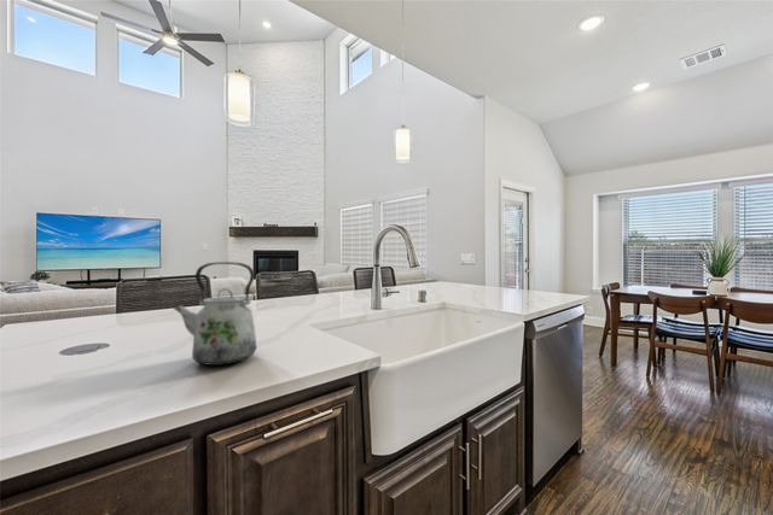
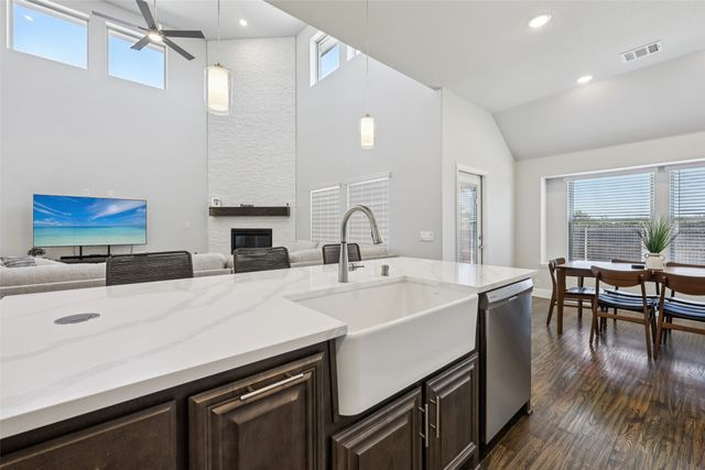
- kettle (214, 310)
